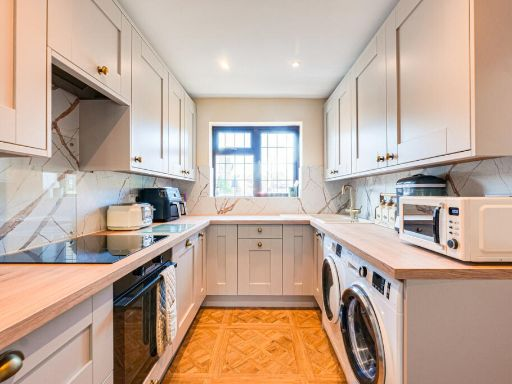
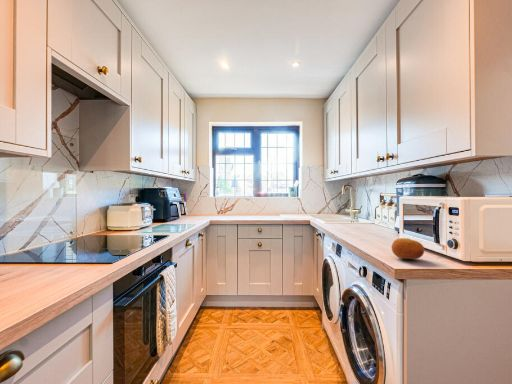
+ fruit (407, 248)
